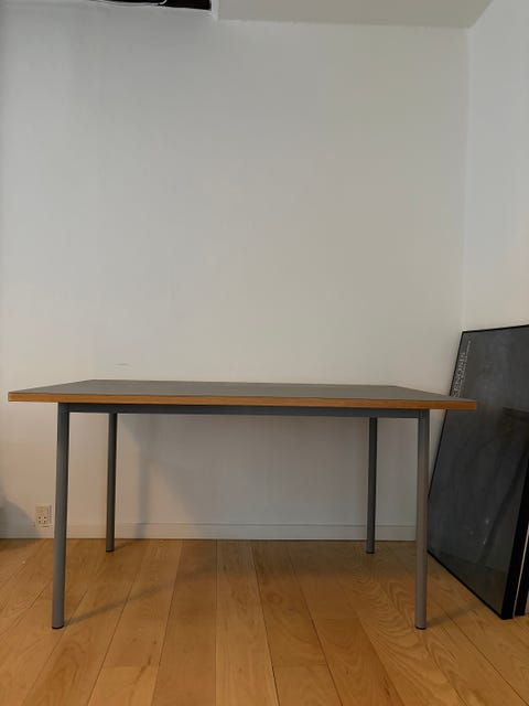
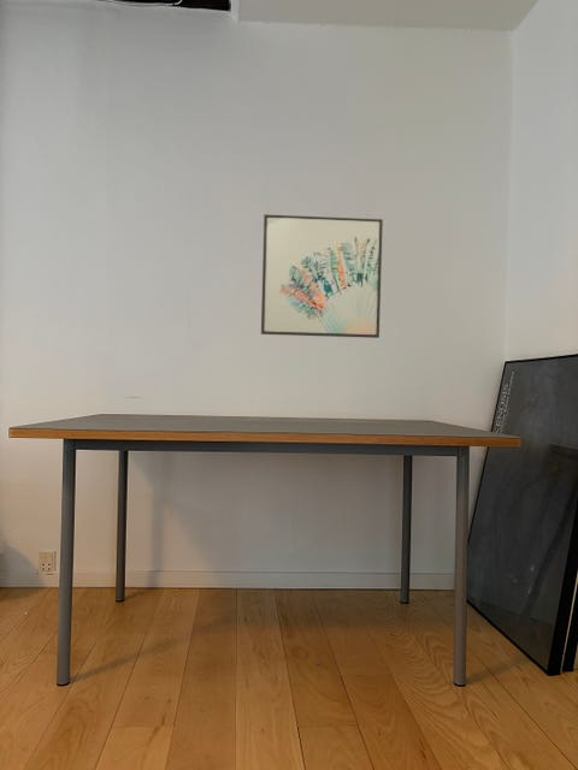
+ wall art (322, 277)
